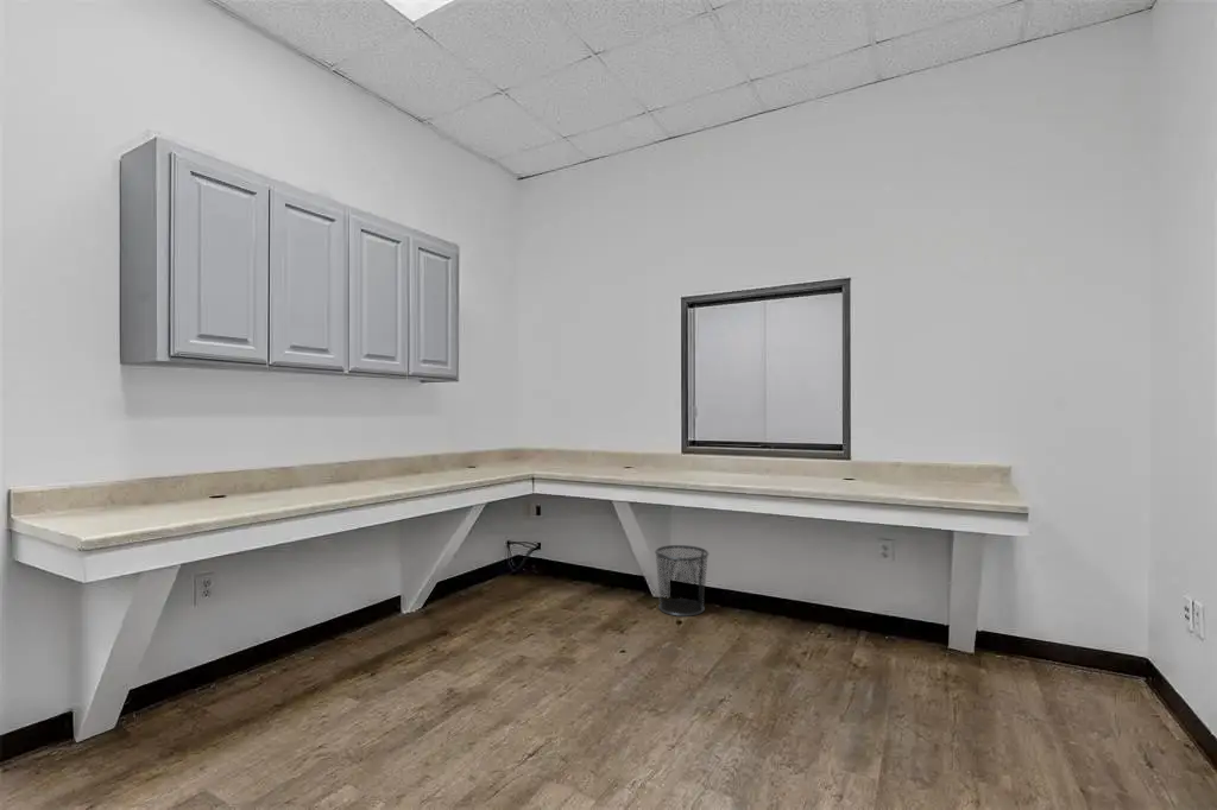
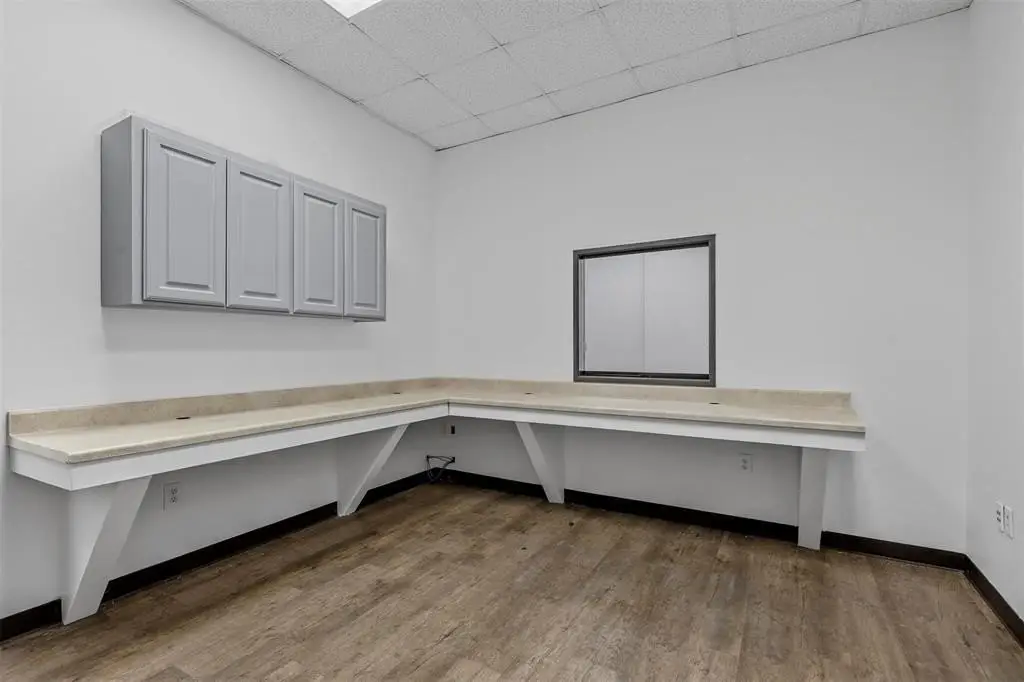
- waste bin (681, 580)
